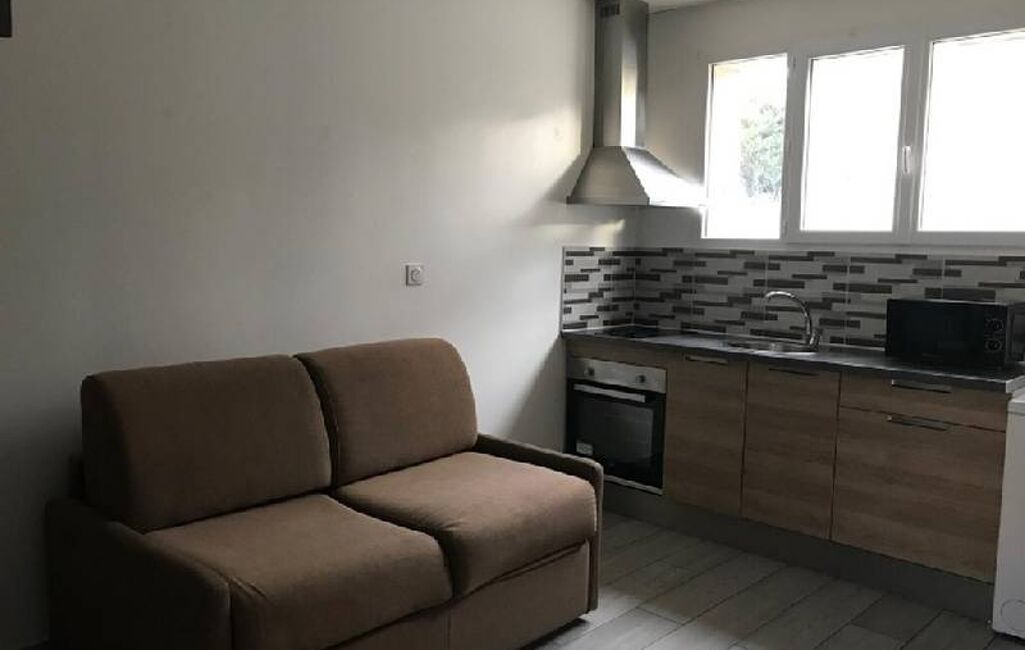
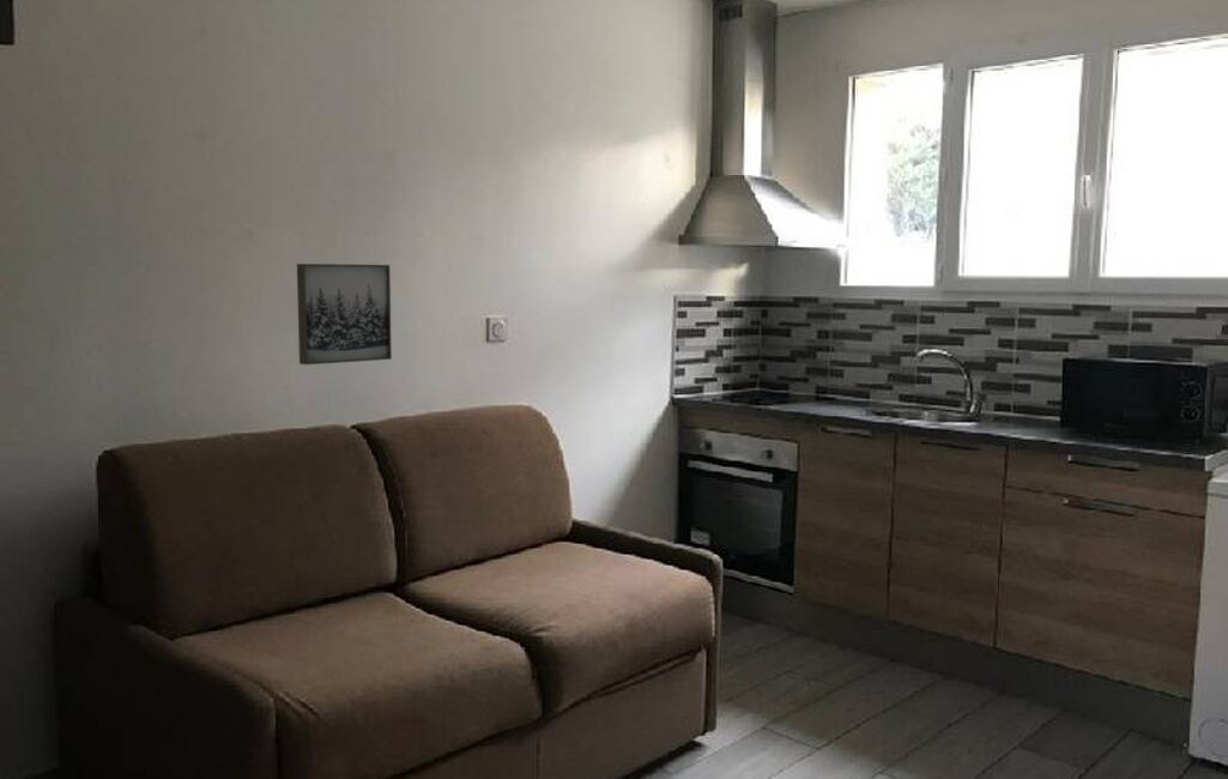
+ wall art (345, 313)
